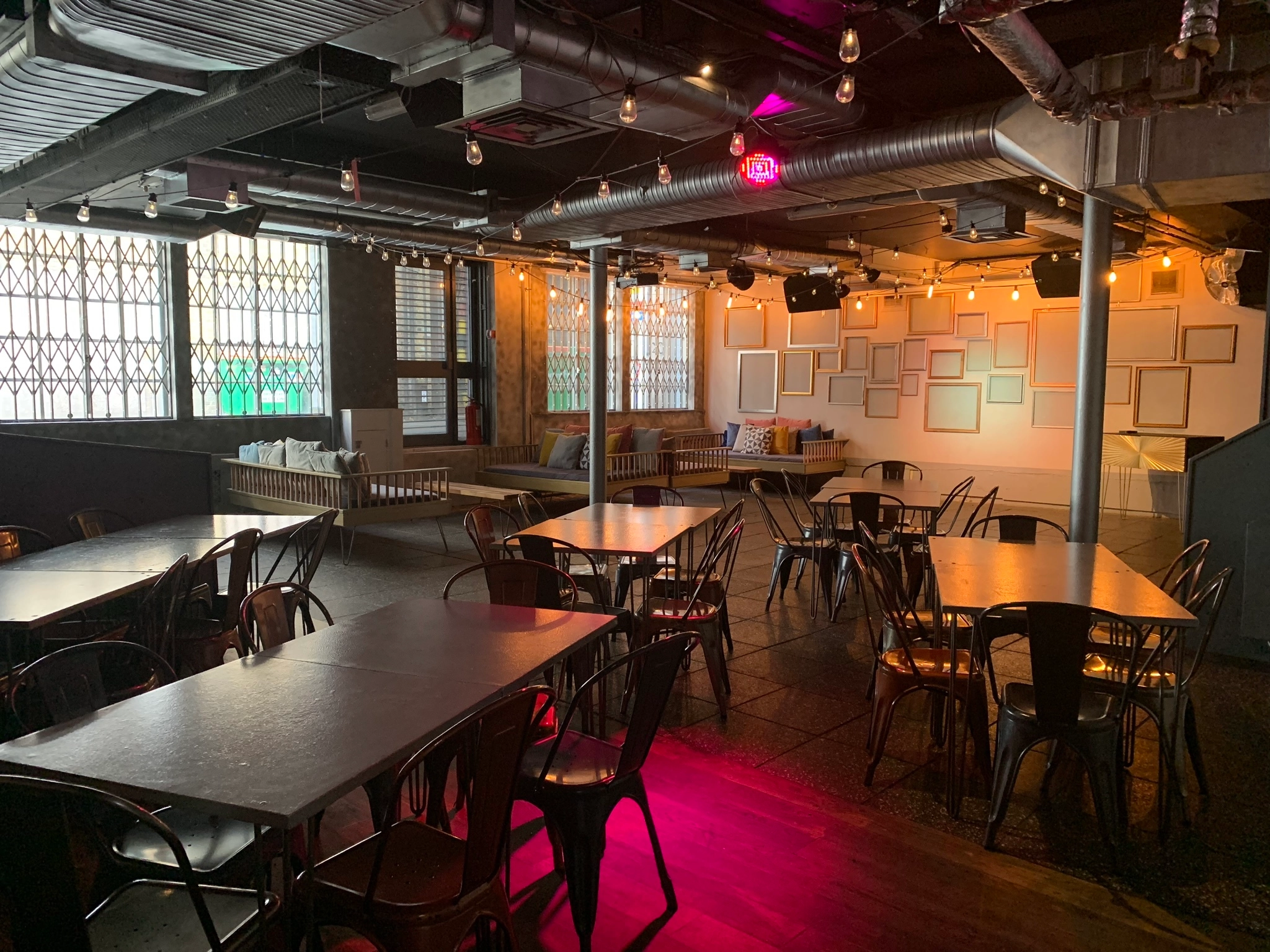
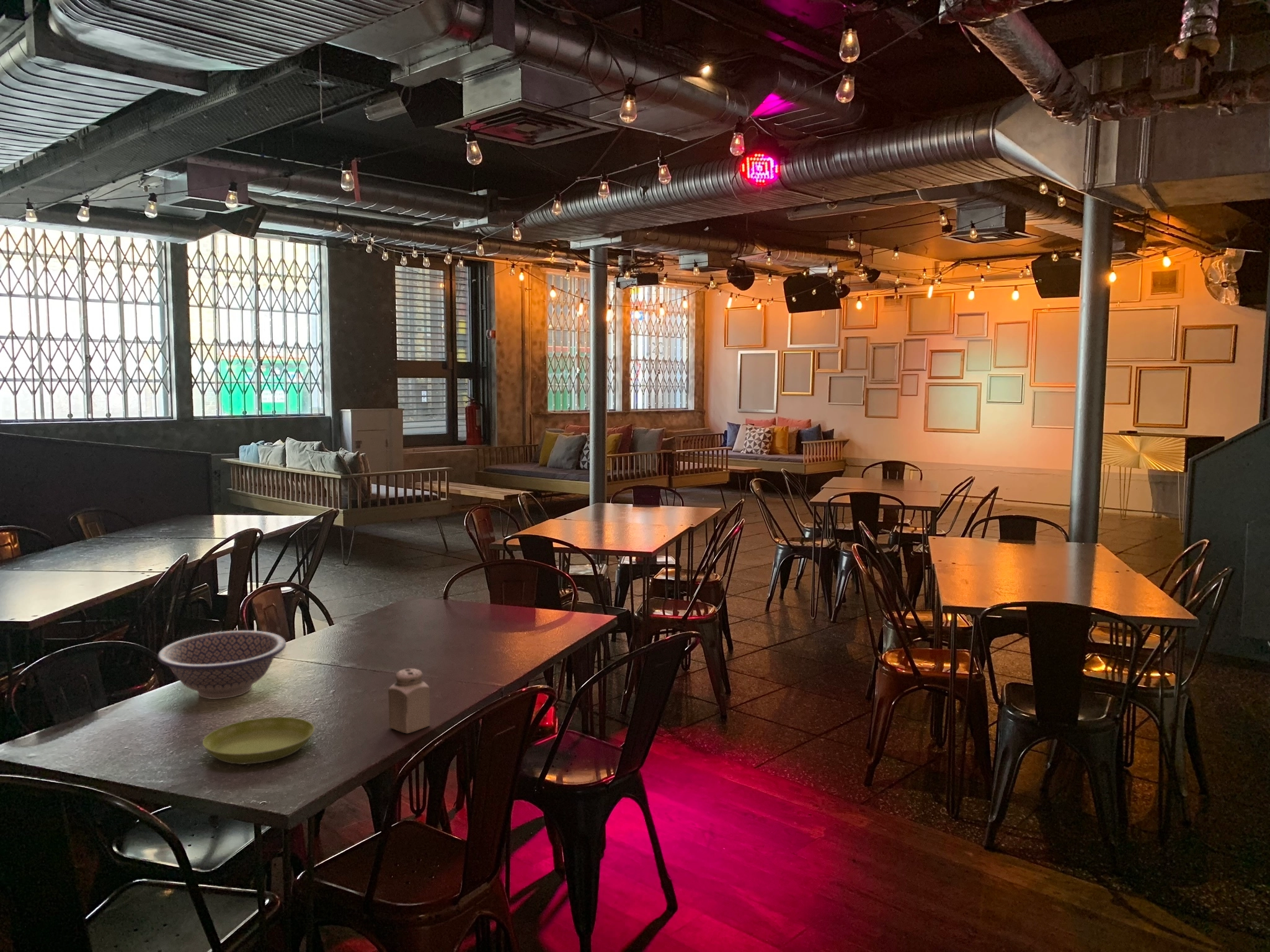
+ bowl (224, 668)
+ salt shaker (409, 699)
+ saucer (260, 741)
